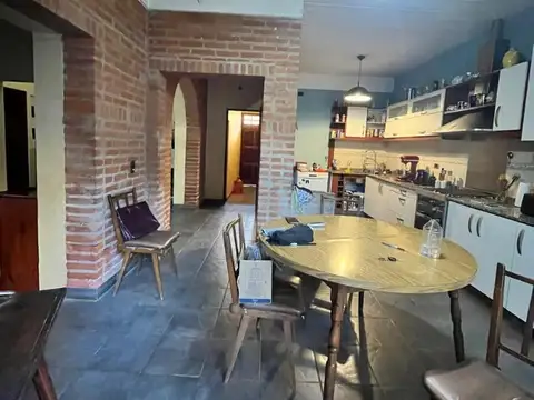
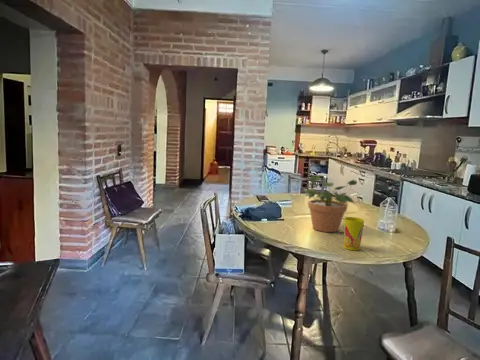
+ potted plant (331, 203)
+ cup (352, 233)
